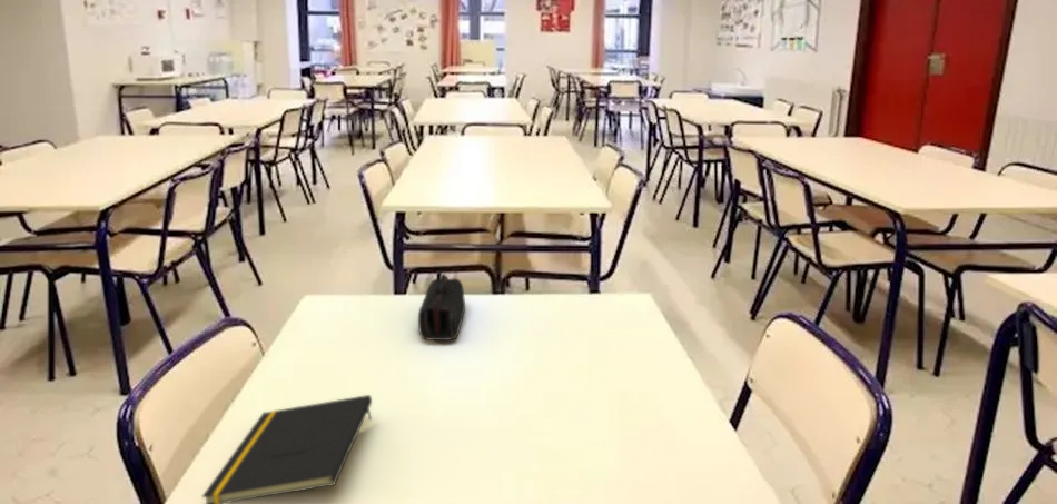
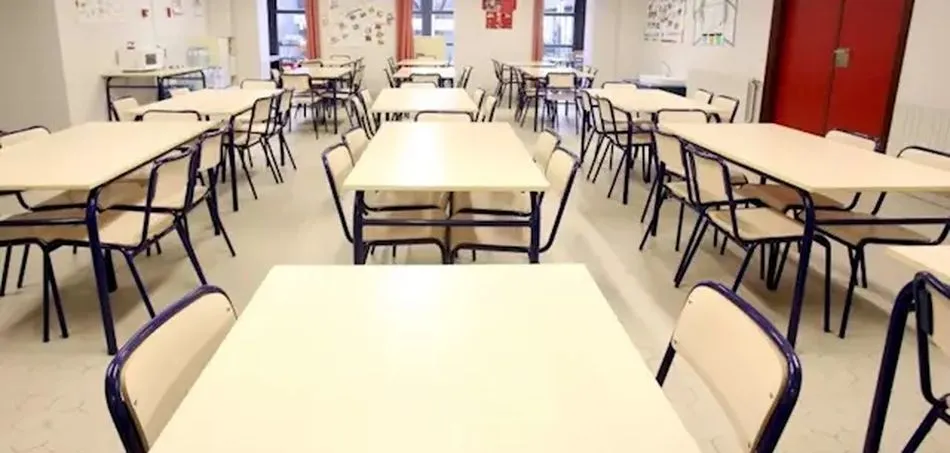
- notepad (295, 445)
- pencil case (442, 298)
